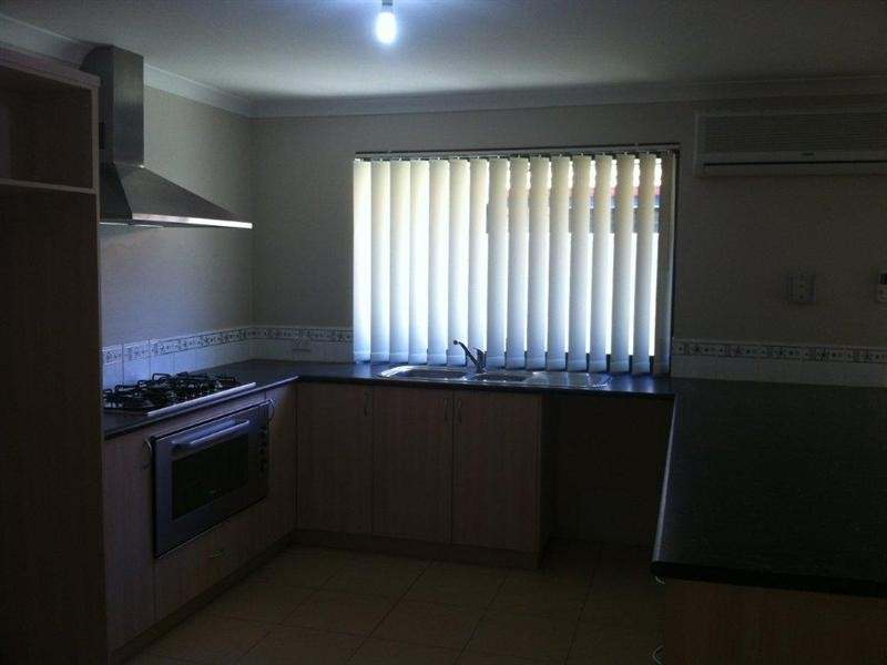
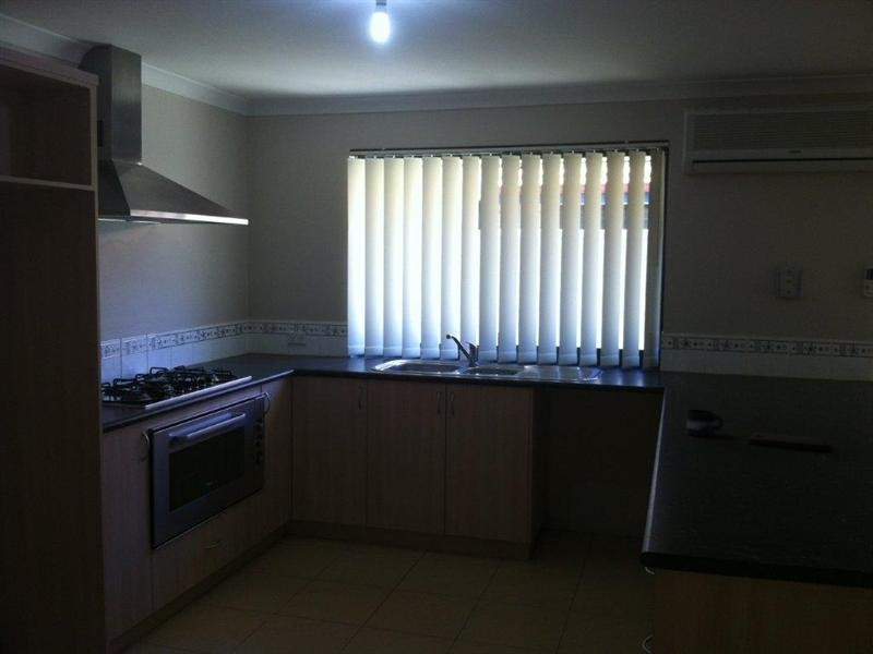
+ mug (703, 423)
+ cutting board (787, 440)
